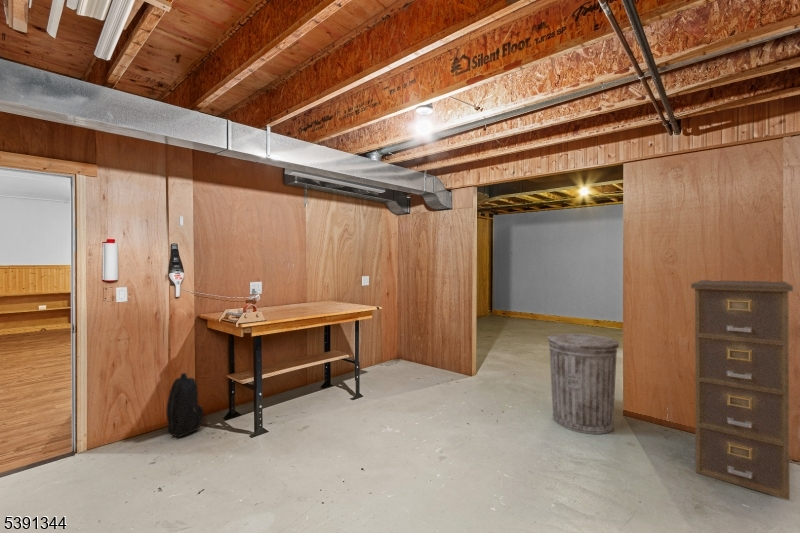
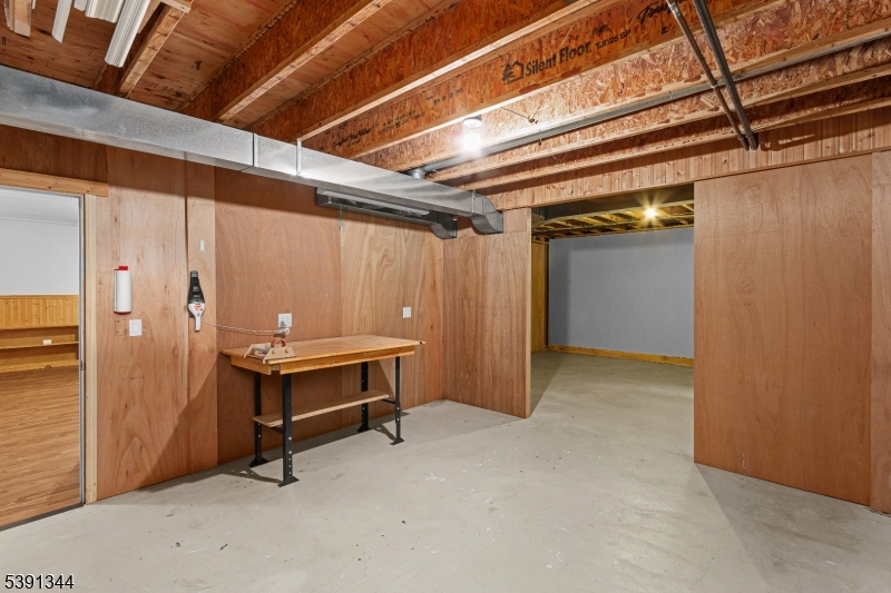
- filing cabinet (740, 373)
- trash can (582, 379)
- backpack (184, 402)
